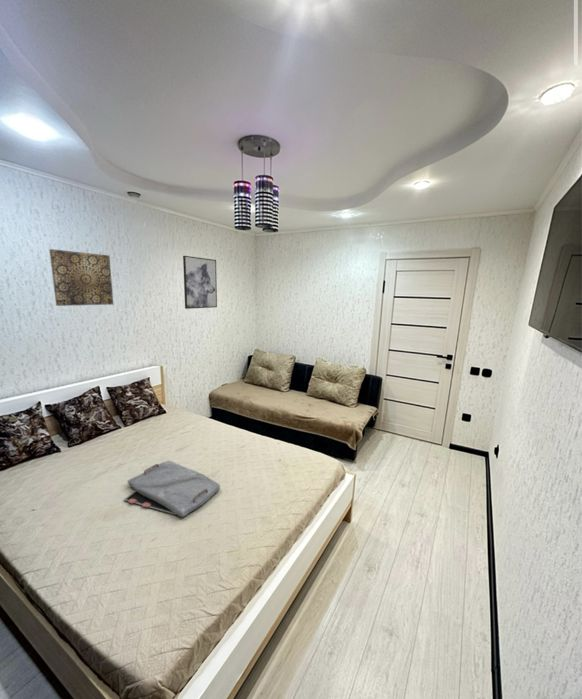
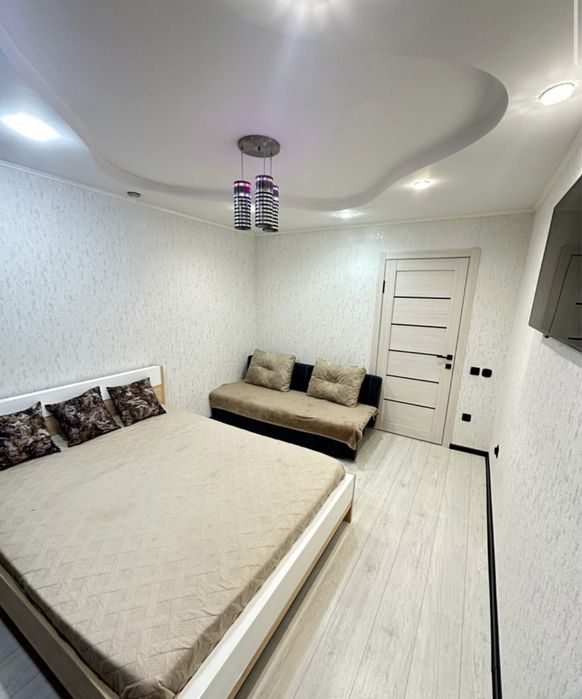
- wall art (201, 283)
- serving tray (169, 487)
- wall art (84, 279)
